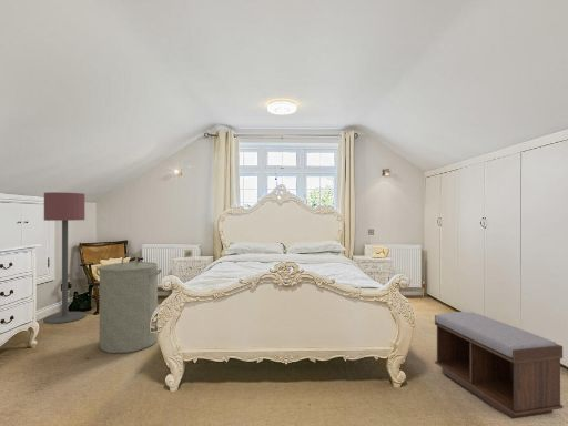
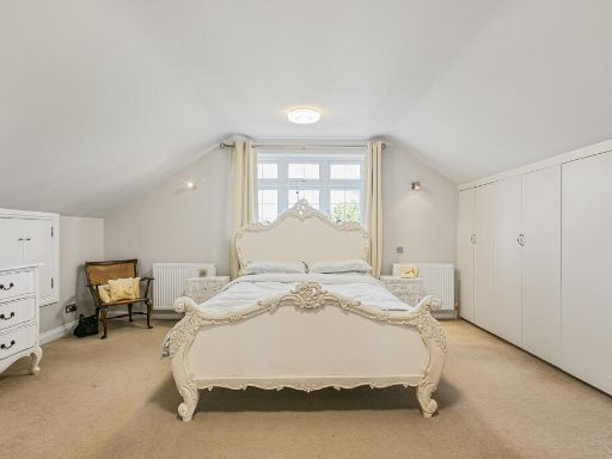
- laundry hamper (129, 297)
- bench (489, 357)
- floor lamp (64, 255)
